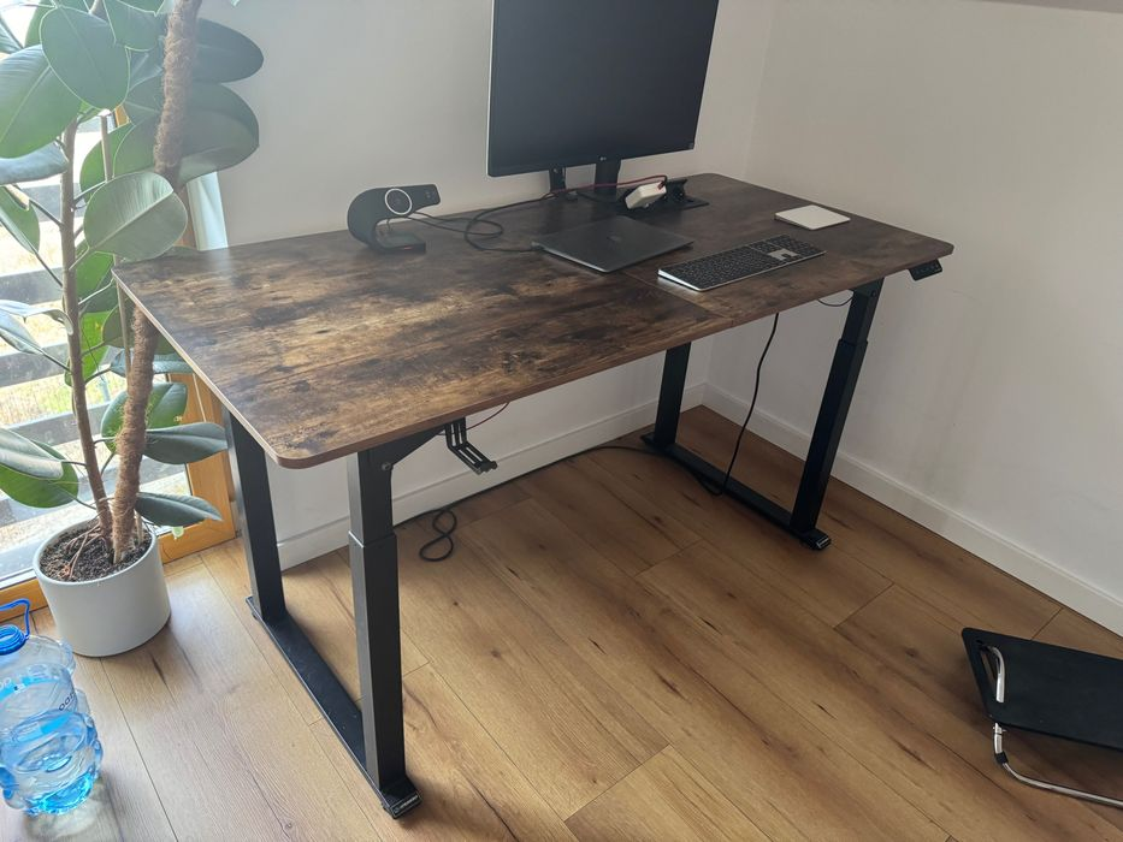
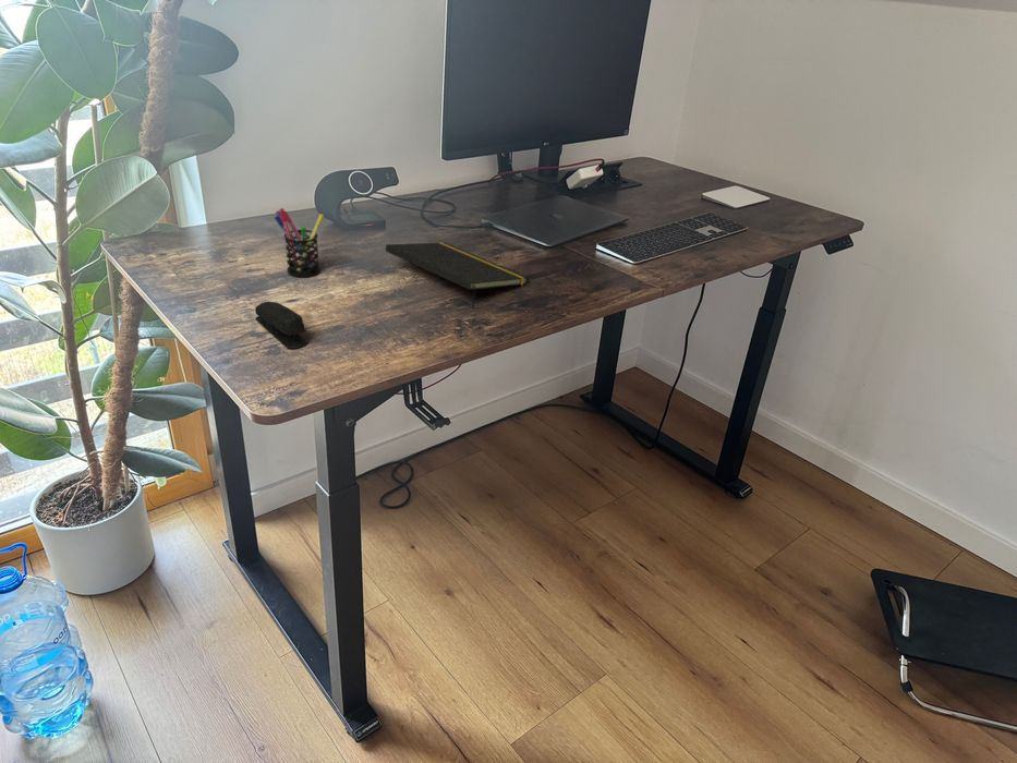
+ pen holder (300, 241)
+ notepad (457, 264)
+ stapler (279, 318)
